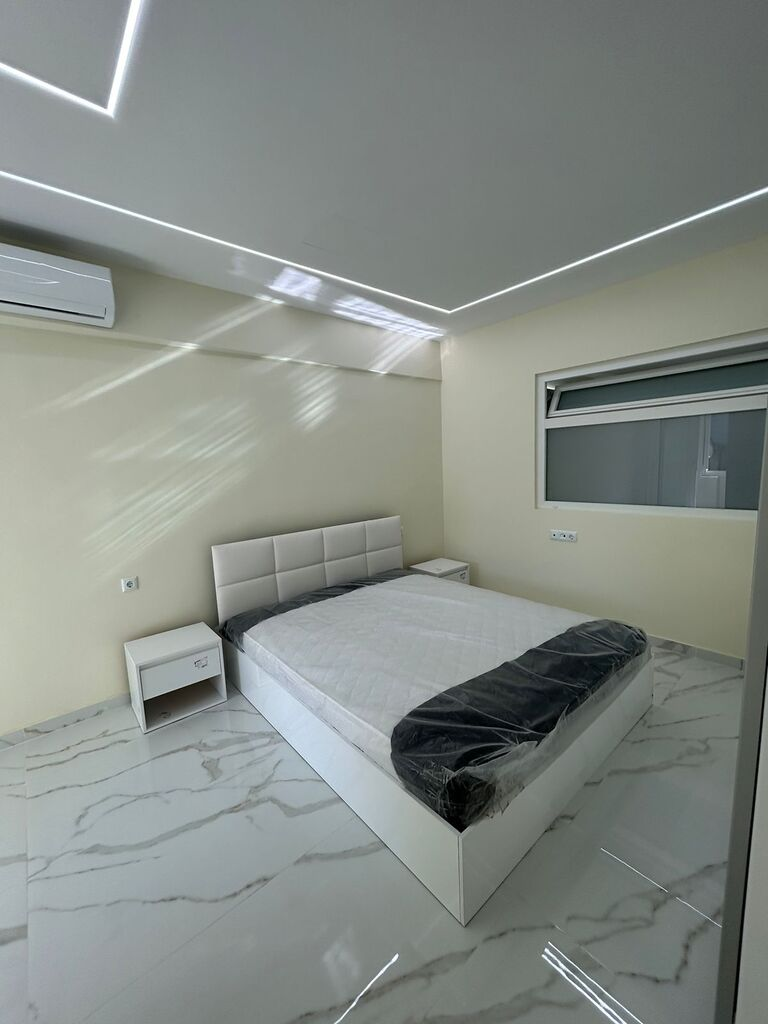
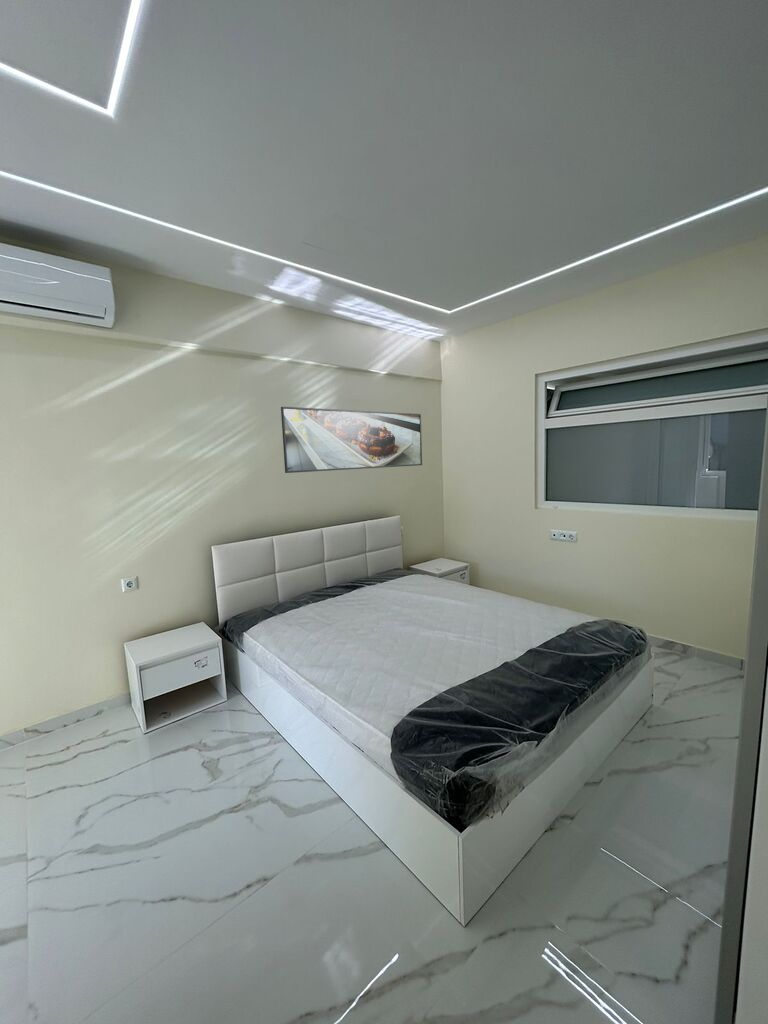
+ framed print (361, 439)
